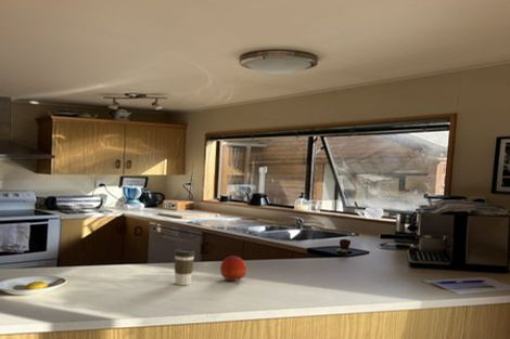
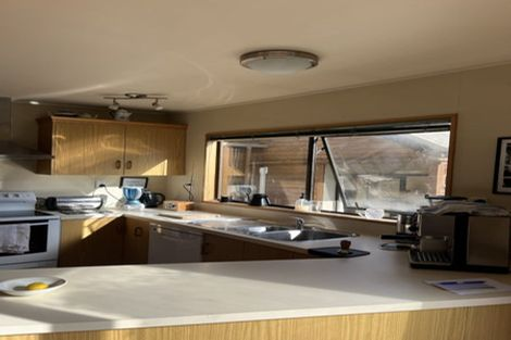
- coffee cup (183, 266)
- fruit (233, 268)
